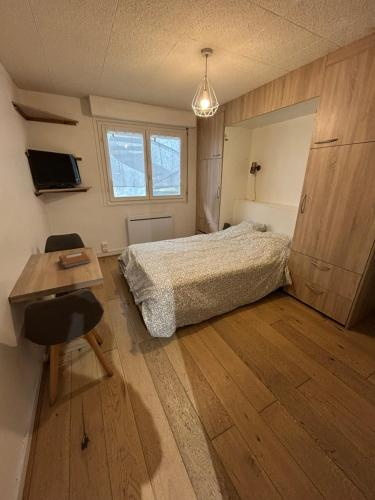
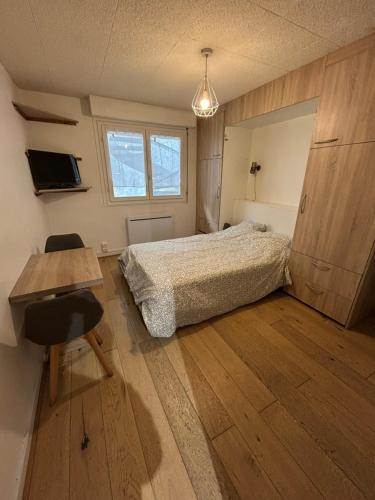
- notebook (74, 259)
